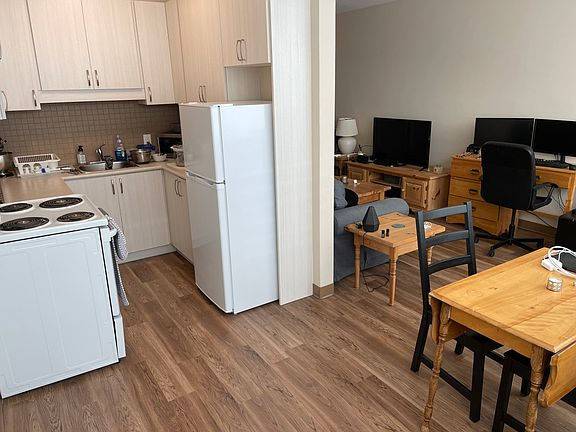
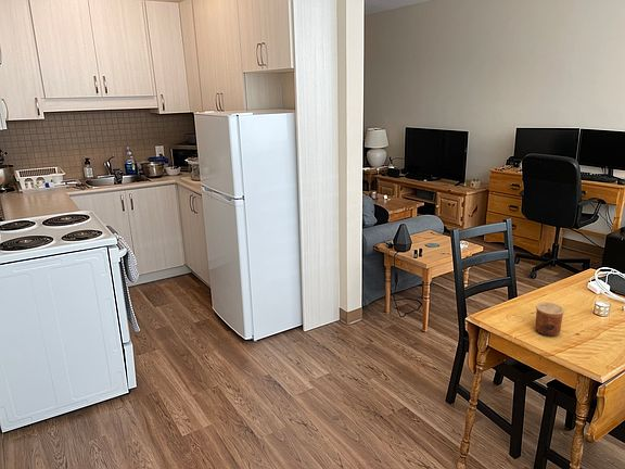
+ cup (548, 319)
